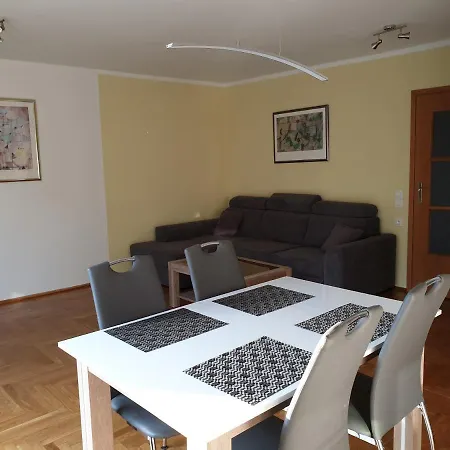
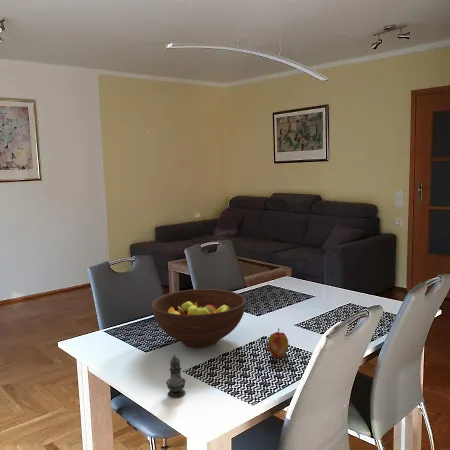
+ fruit bowl (199, 321)
+ apple (278, 342)
+ salt shaker (175, 373)
